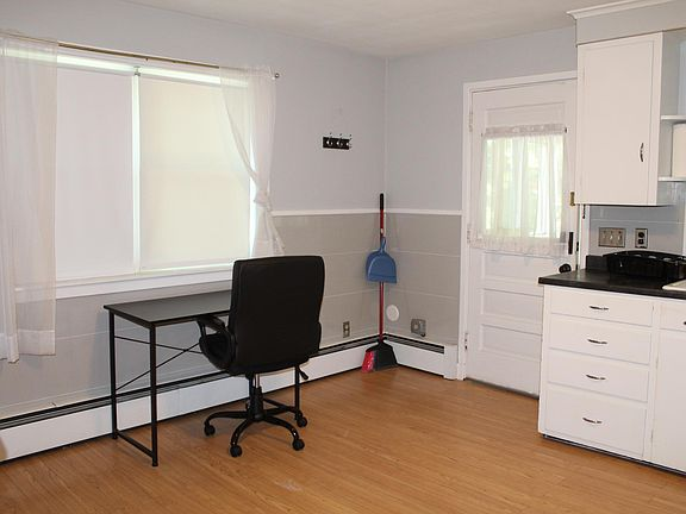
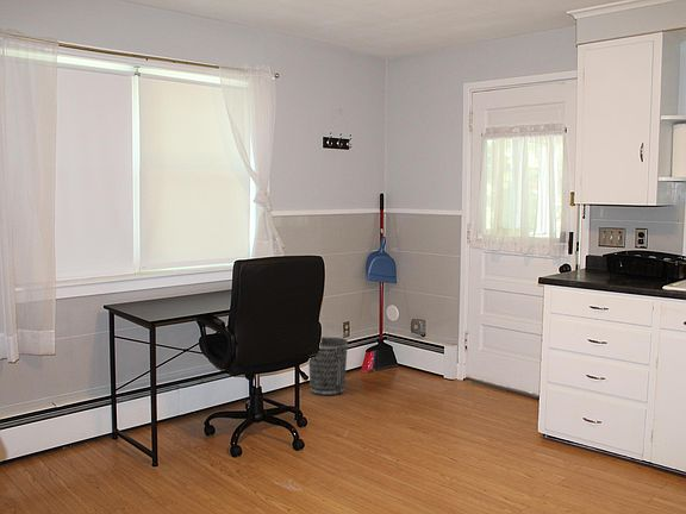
+ wastebasket (328, 365)
